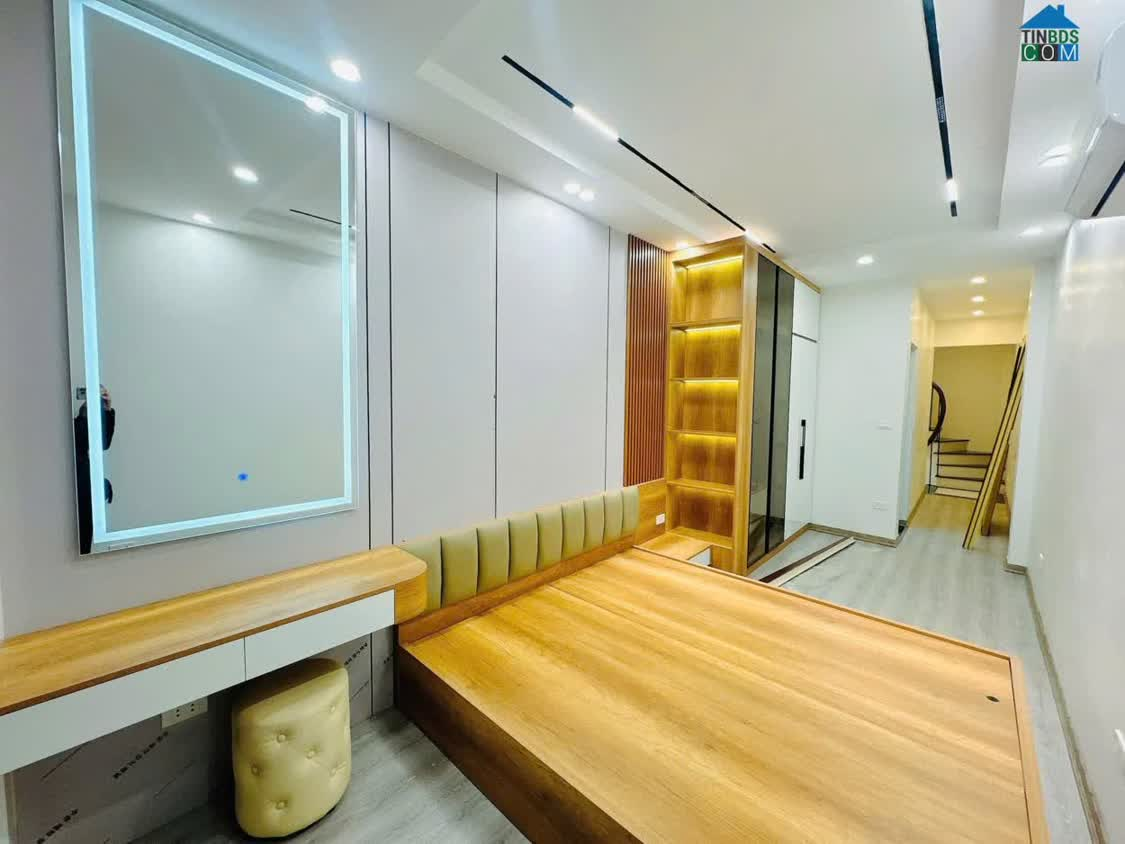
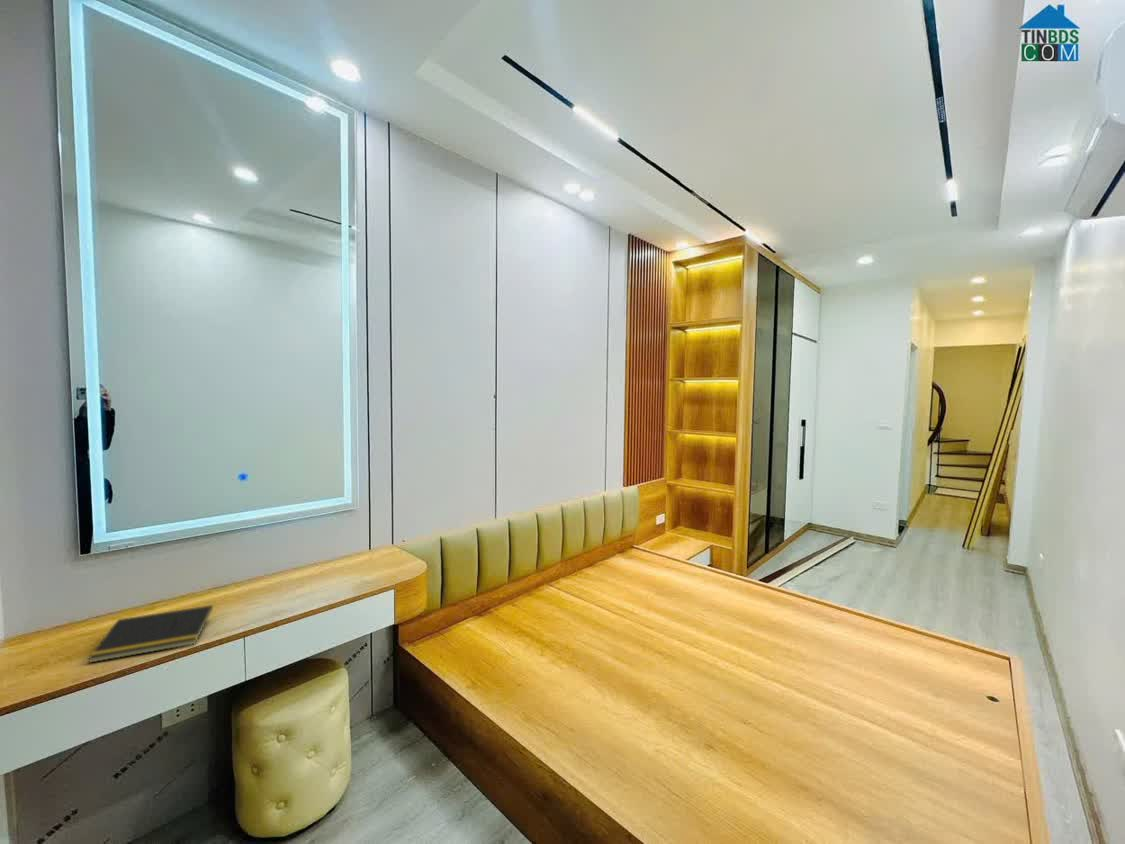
+ notepad (156, 631)
